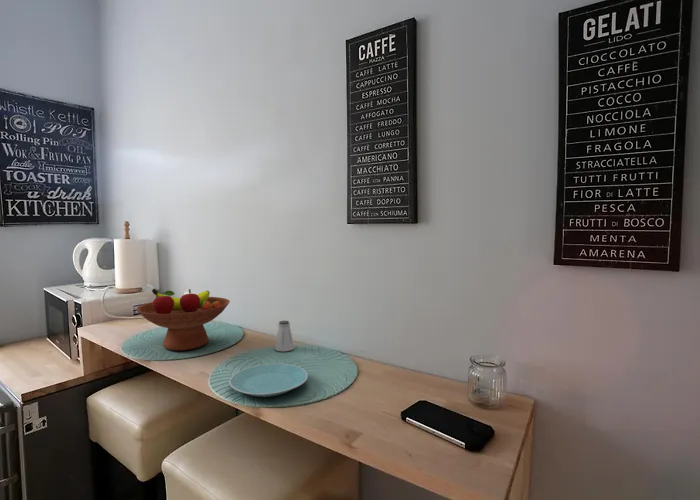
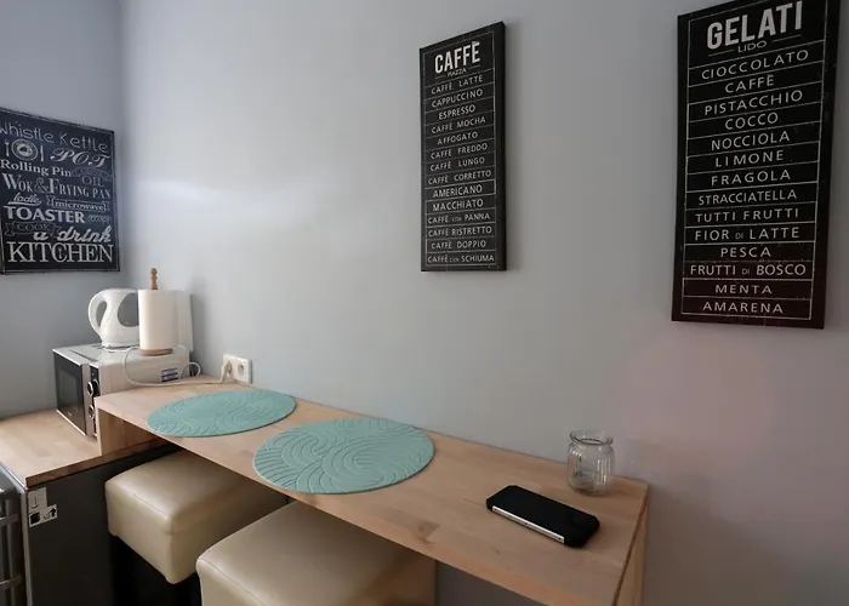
- plate (269, 381)
- fruit bowl (185, 316)
- saltshaker (284, 335)
